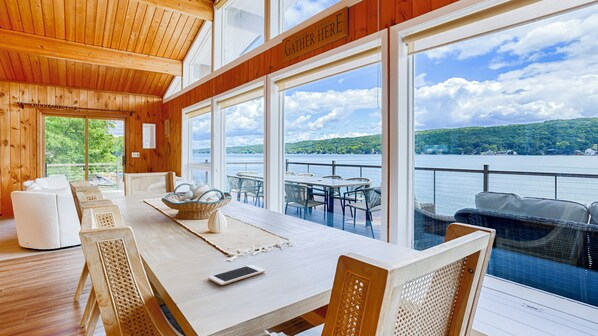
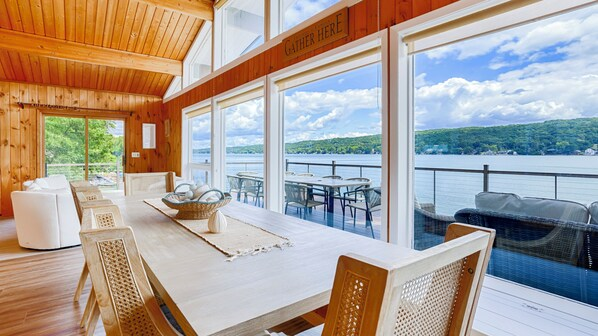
- cell phone (237, 274)
